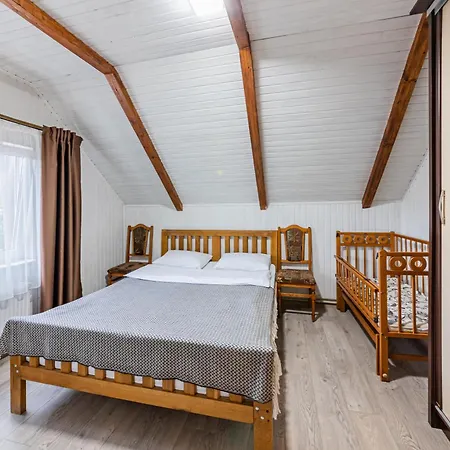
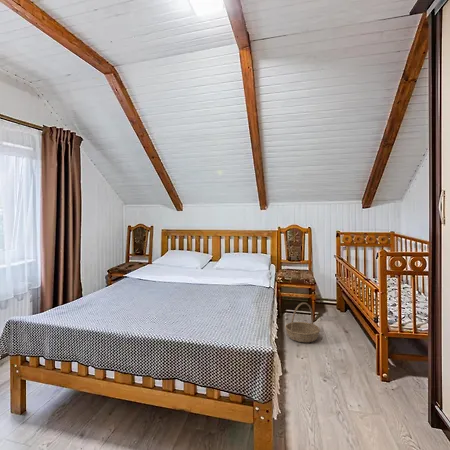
+ basket (302, 322)
